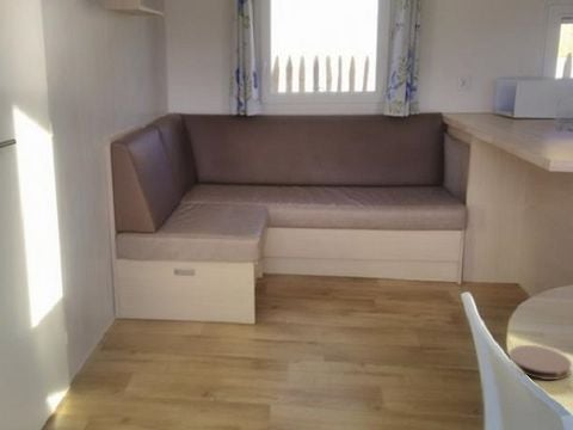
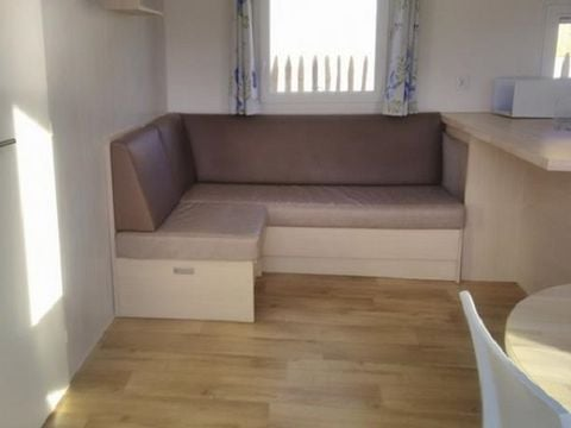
- coaster (538, 361)
